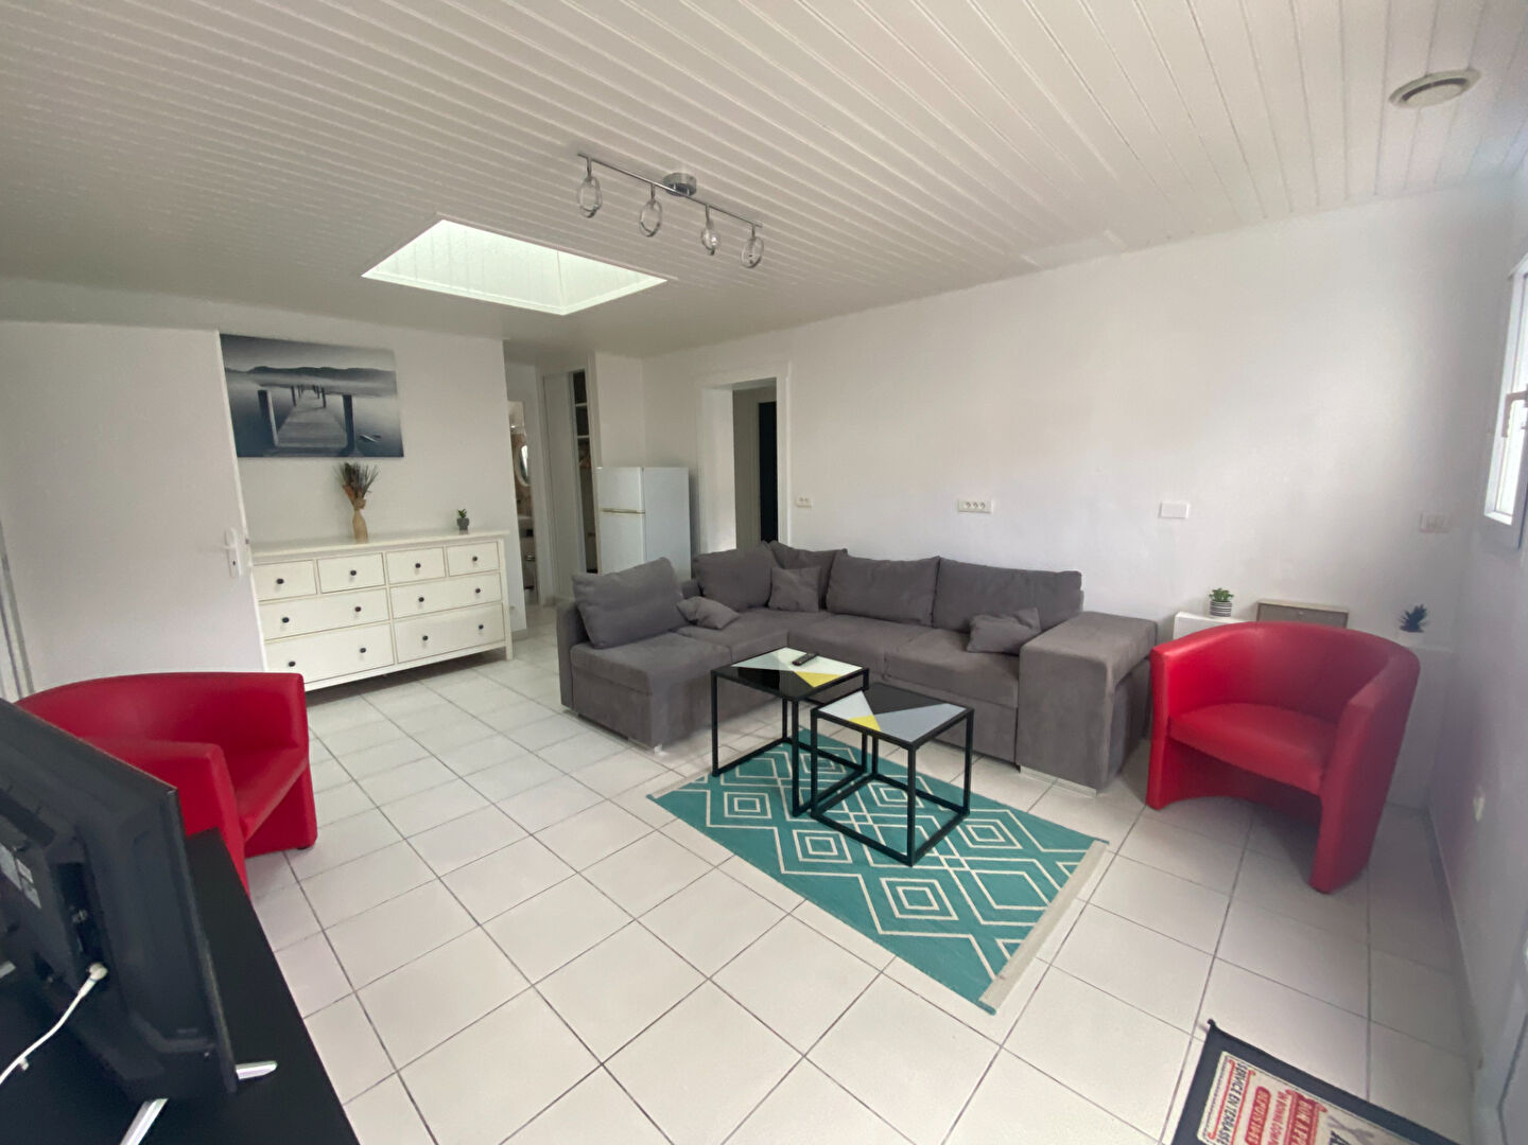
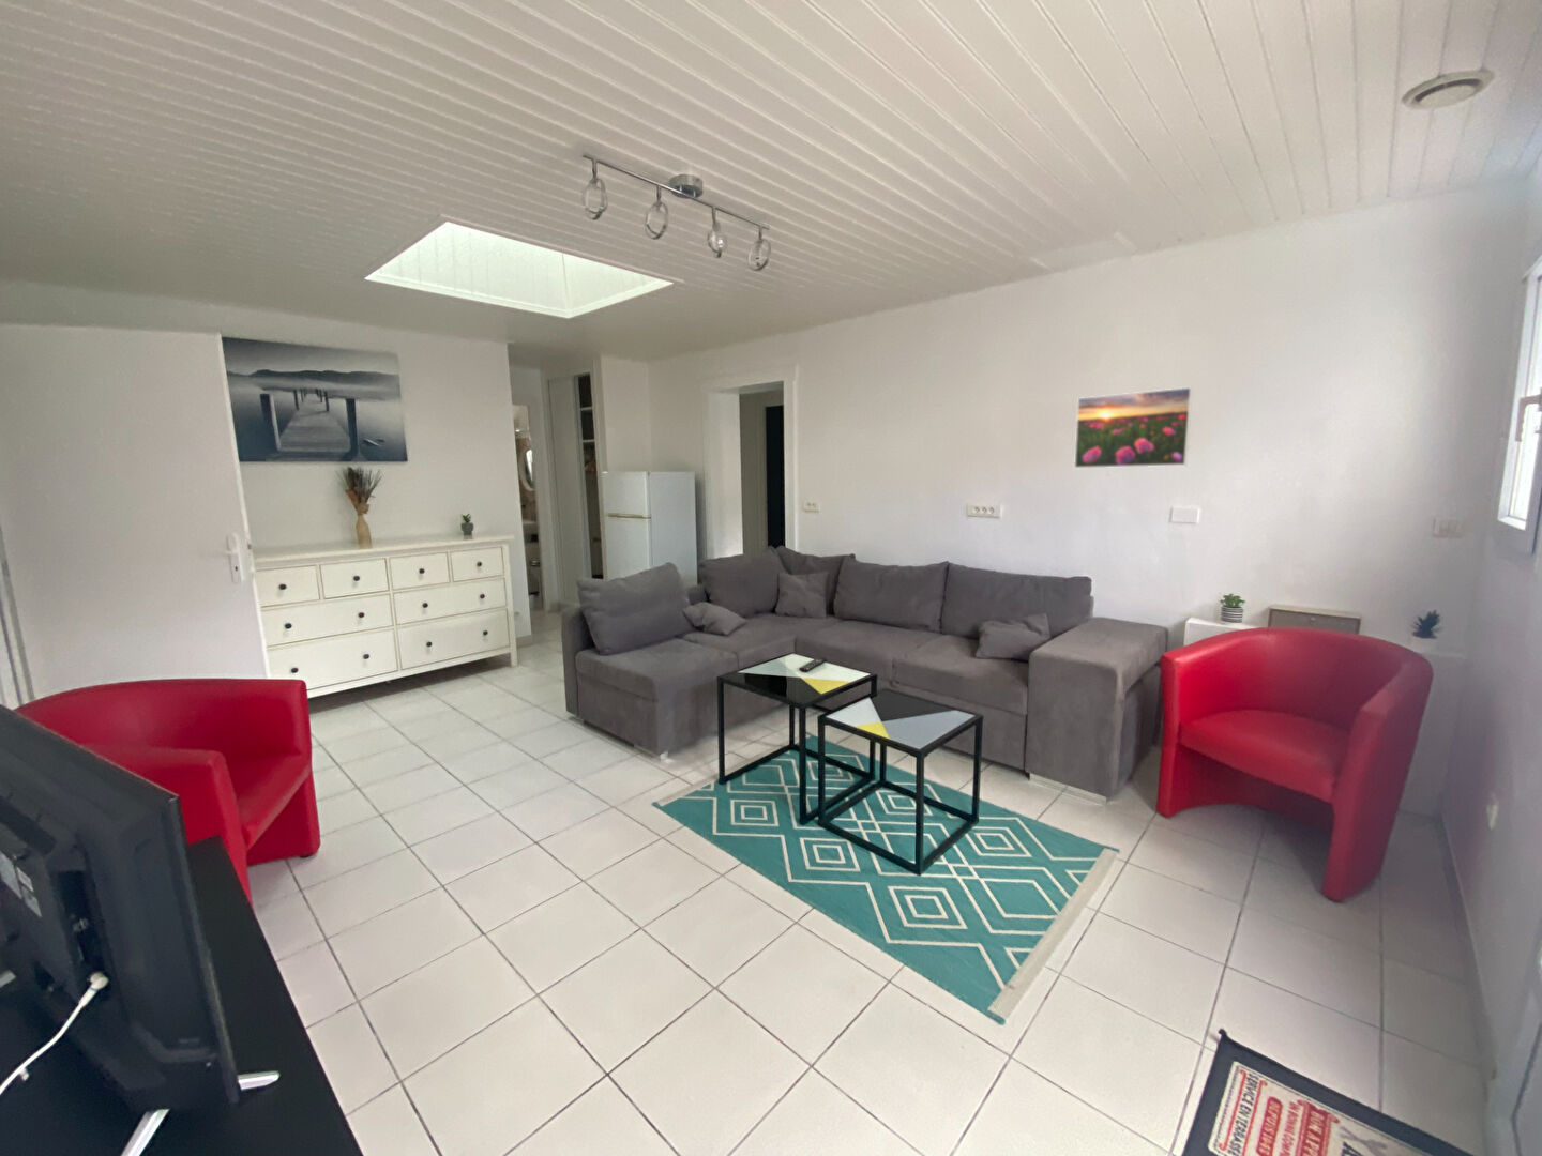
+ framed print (1129, 429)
